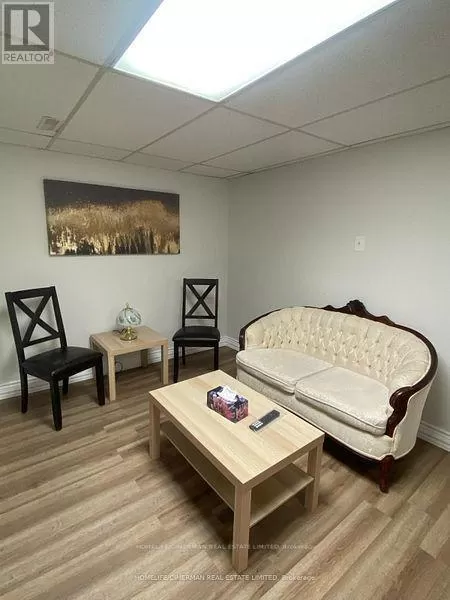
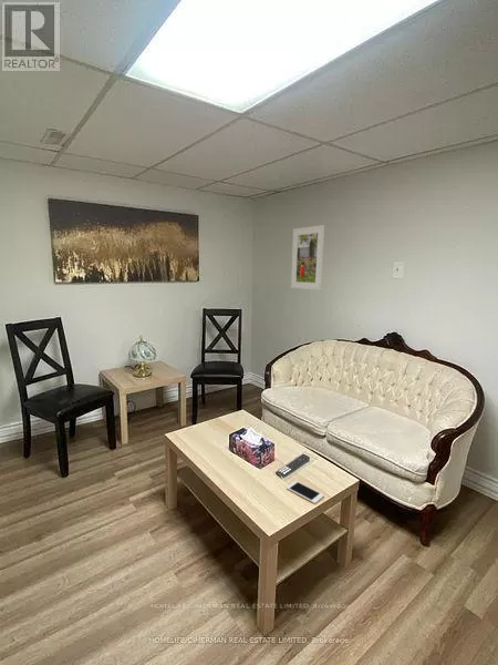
+ cell phone (304, 491)
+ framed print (307, 258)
